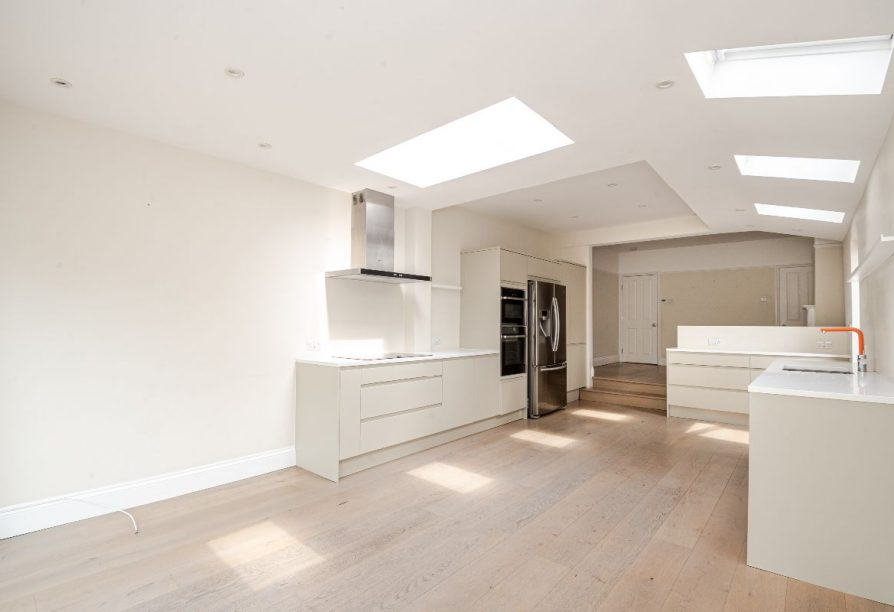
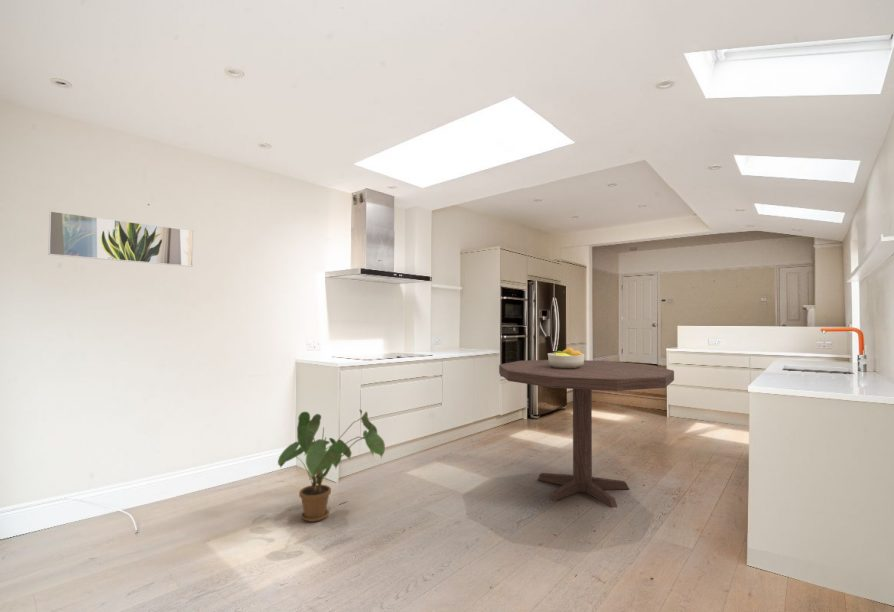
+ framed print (127, 241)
+ fruit bowl (565, 357)
+ house plant (330, 464)
+ dining table (582, 427)
